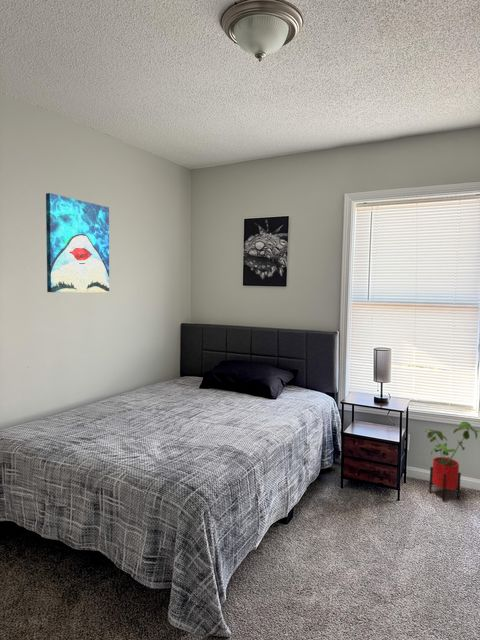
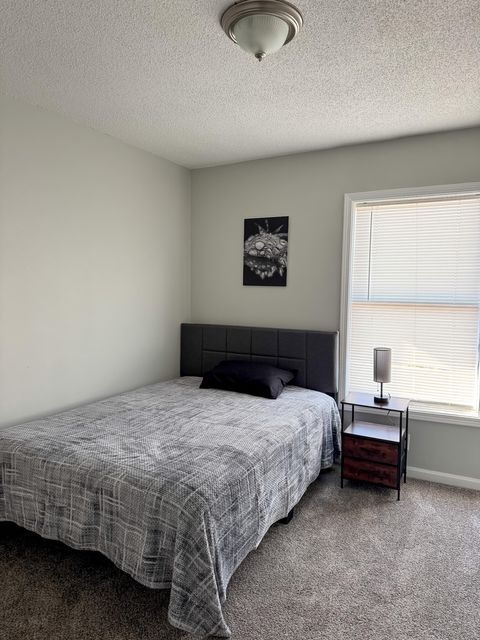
- wall art (80, 247)
- house plant (449, 458)
